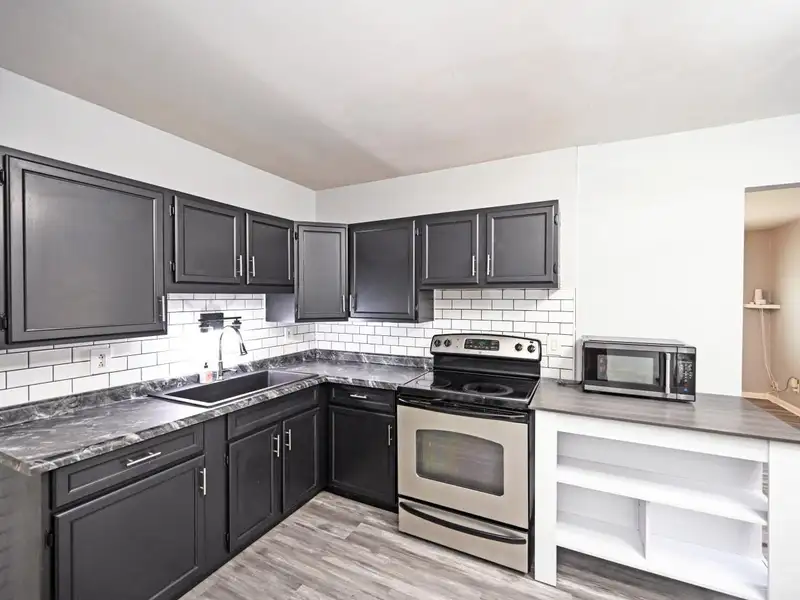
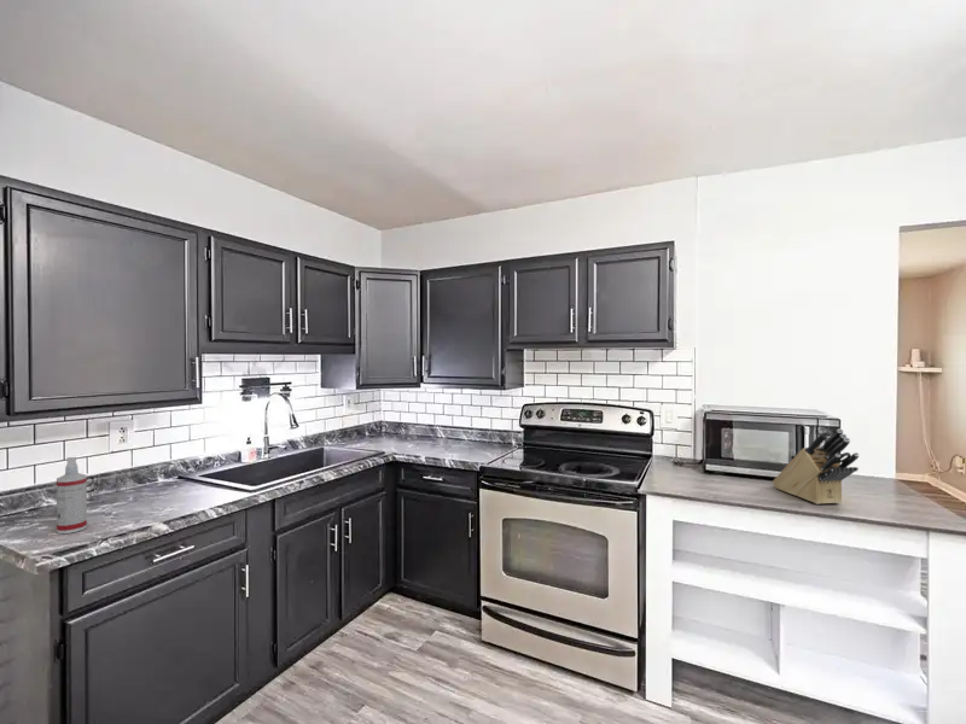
+ knife block (813, 461)
+ spray bottle (71, 492)
